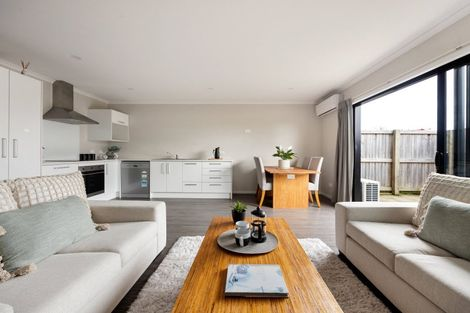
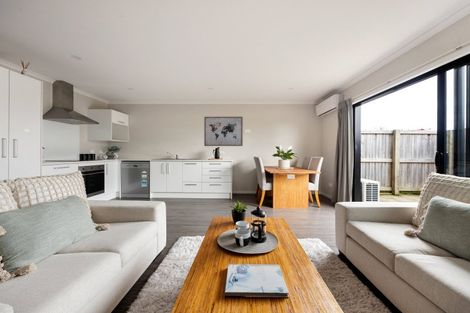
+ wall art (223, 131)
